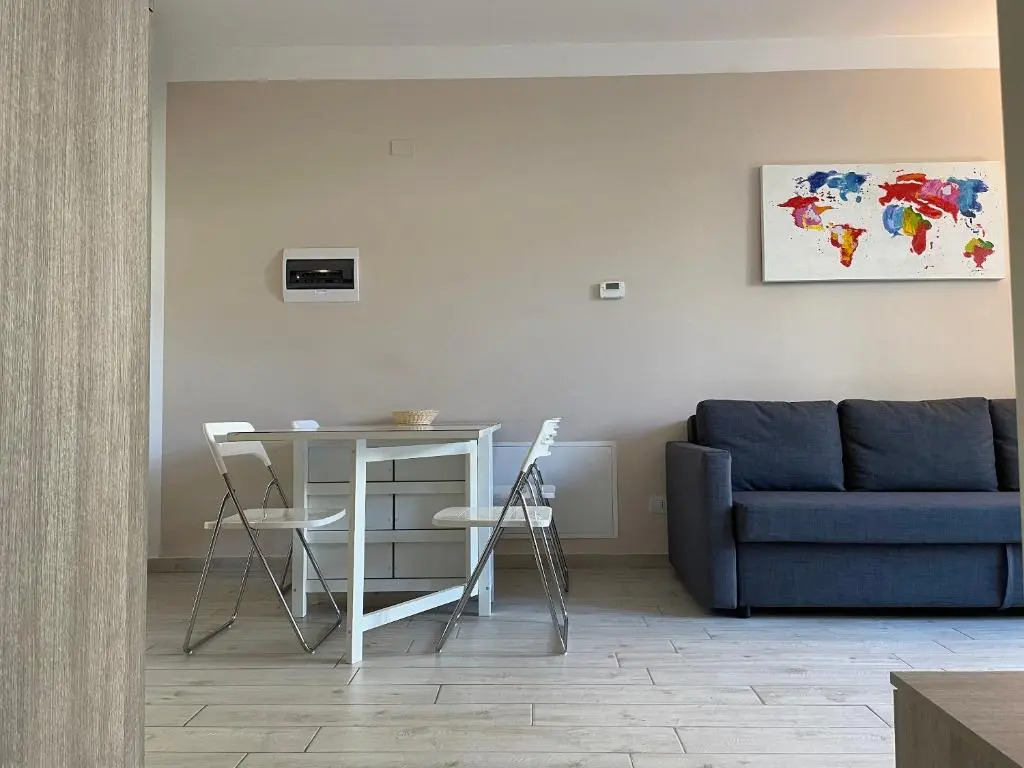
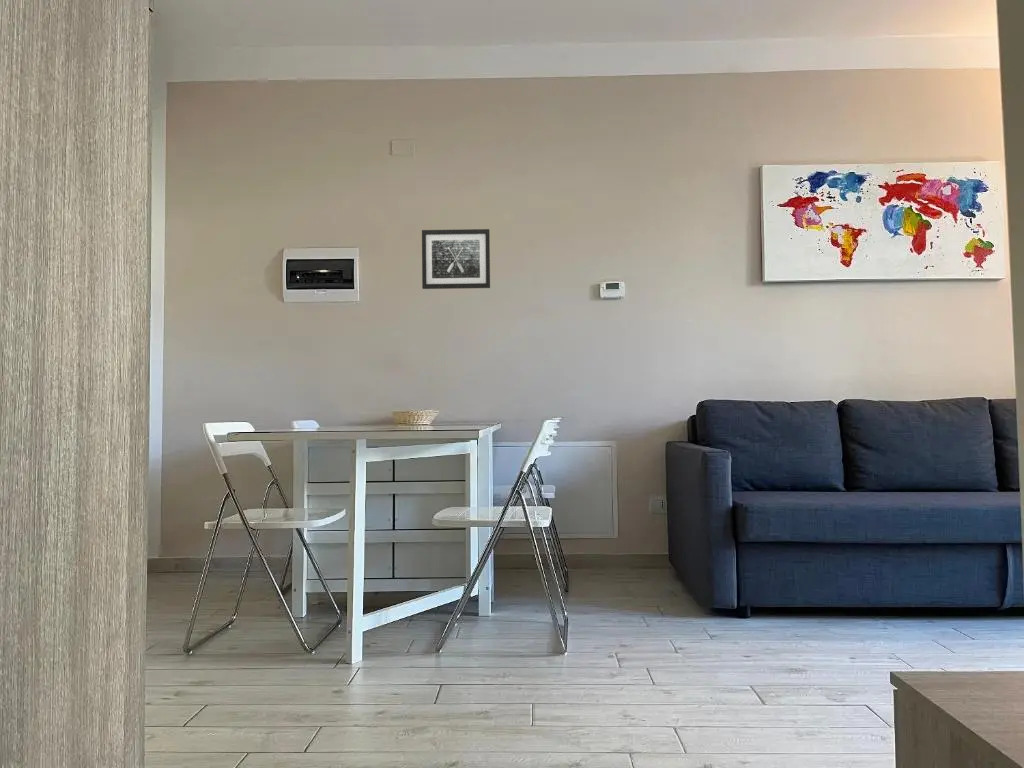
+ wall art (456, 259)
